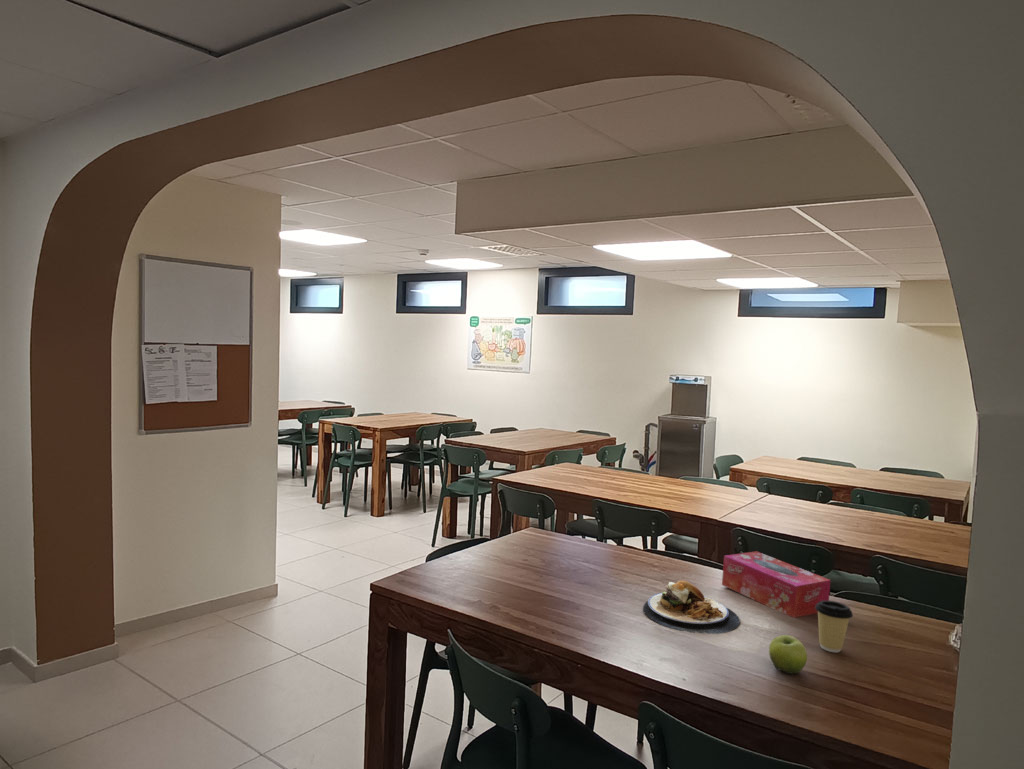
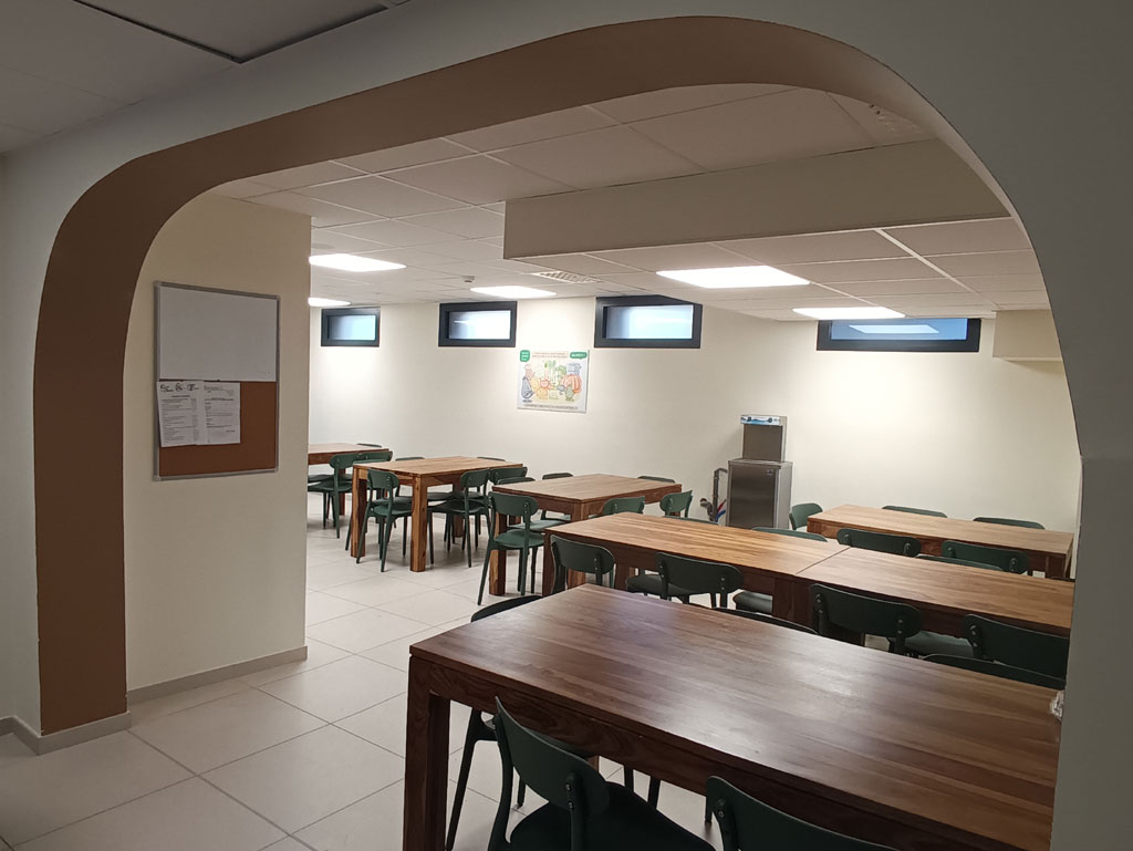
- fruit (787, 653)
- plate (691, 601)
- tissue box (773, 582)
- coffee cup (832, 626)
